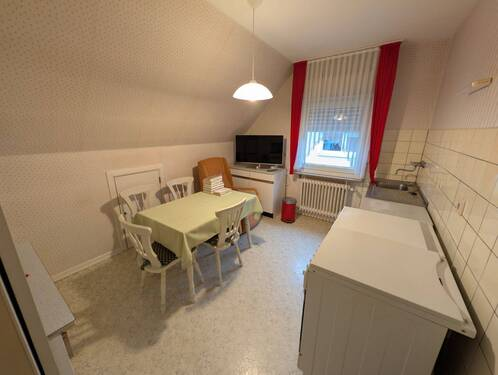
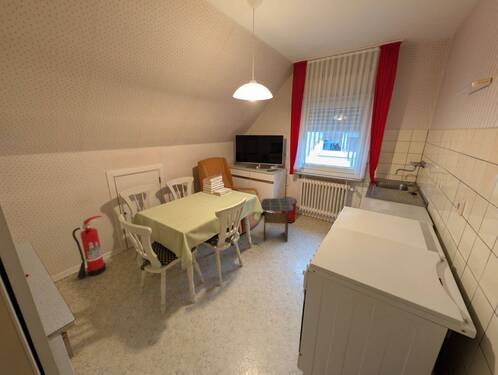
+ stool (276, 220)
+ fire extinguisher (90, 246)
